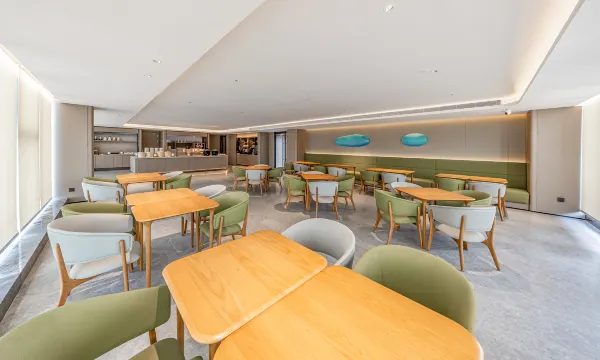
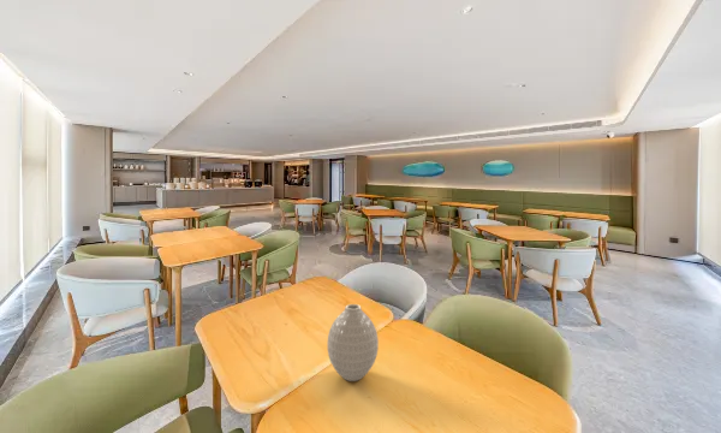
+ vase (352, 340)
